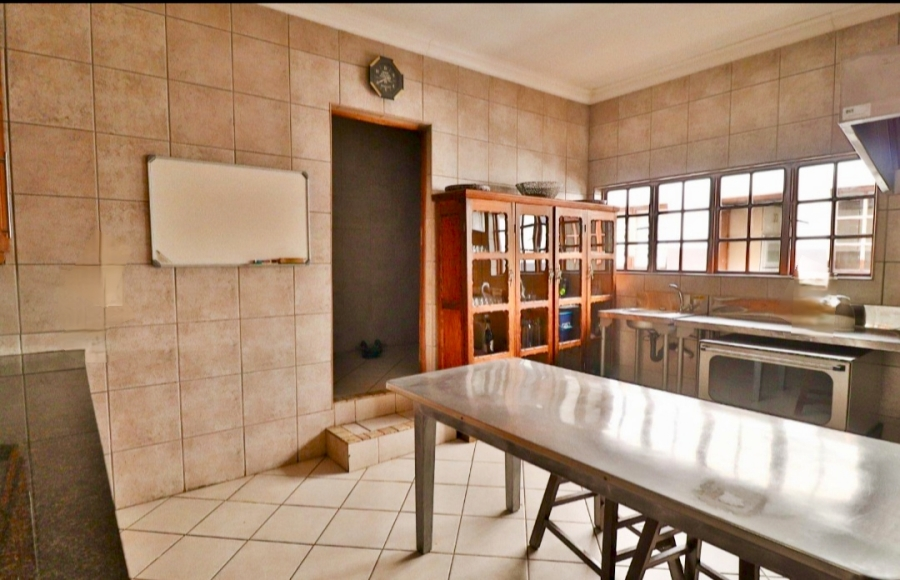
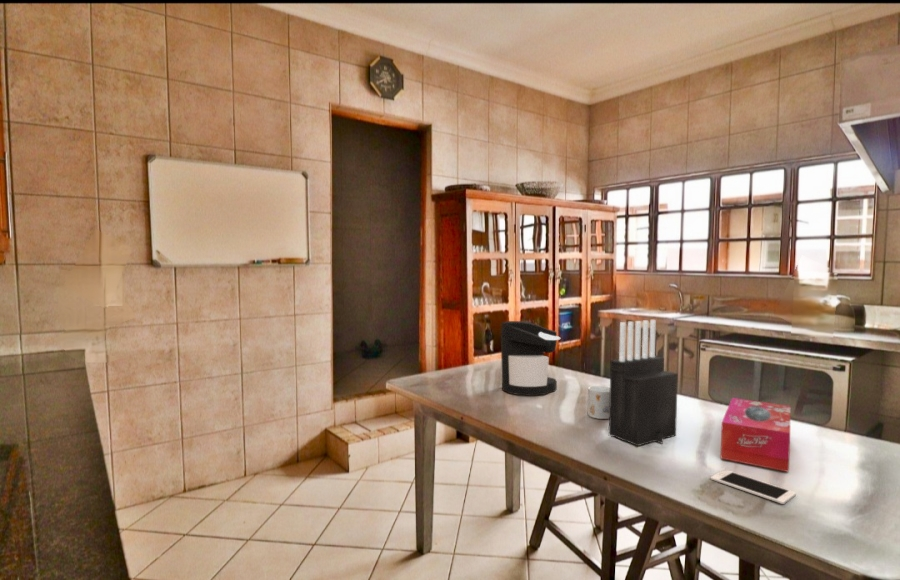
+ knife block (646, 380)
+ coffee maker (530, 355)
+ mug (603, 401)
+ tissue box (757, 430)
+ cell phone (751, 485)
